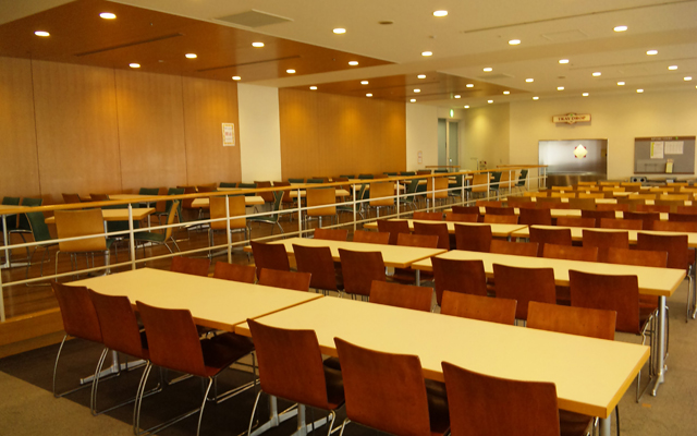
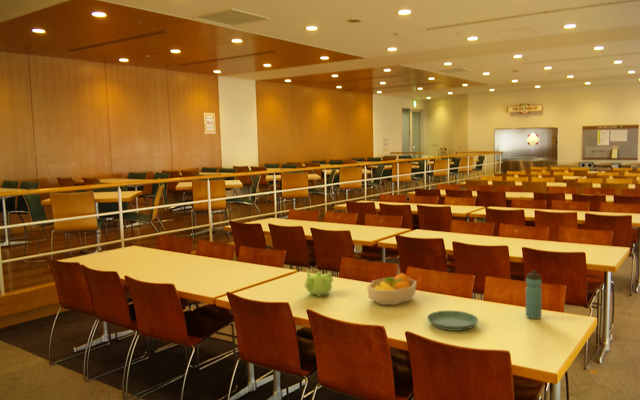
+ water bottle (533, 293)
+ teapot (318, 283)
+ fruit bowl (392, 288)
+ saucer (452, 321)
